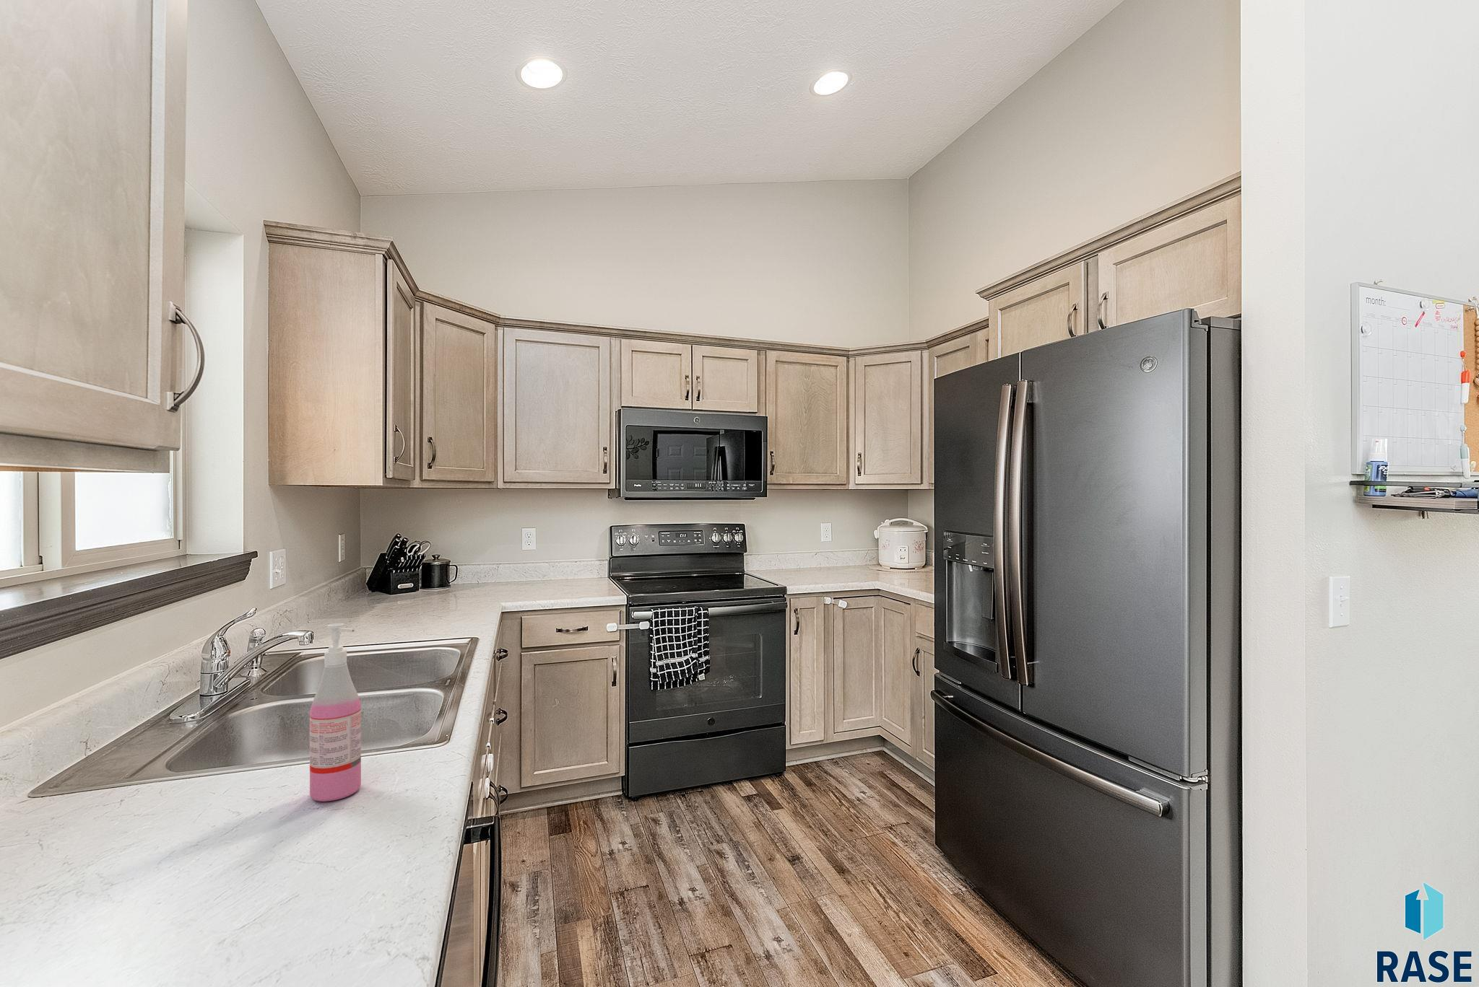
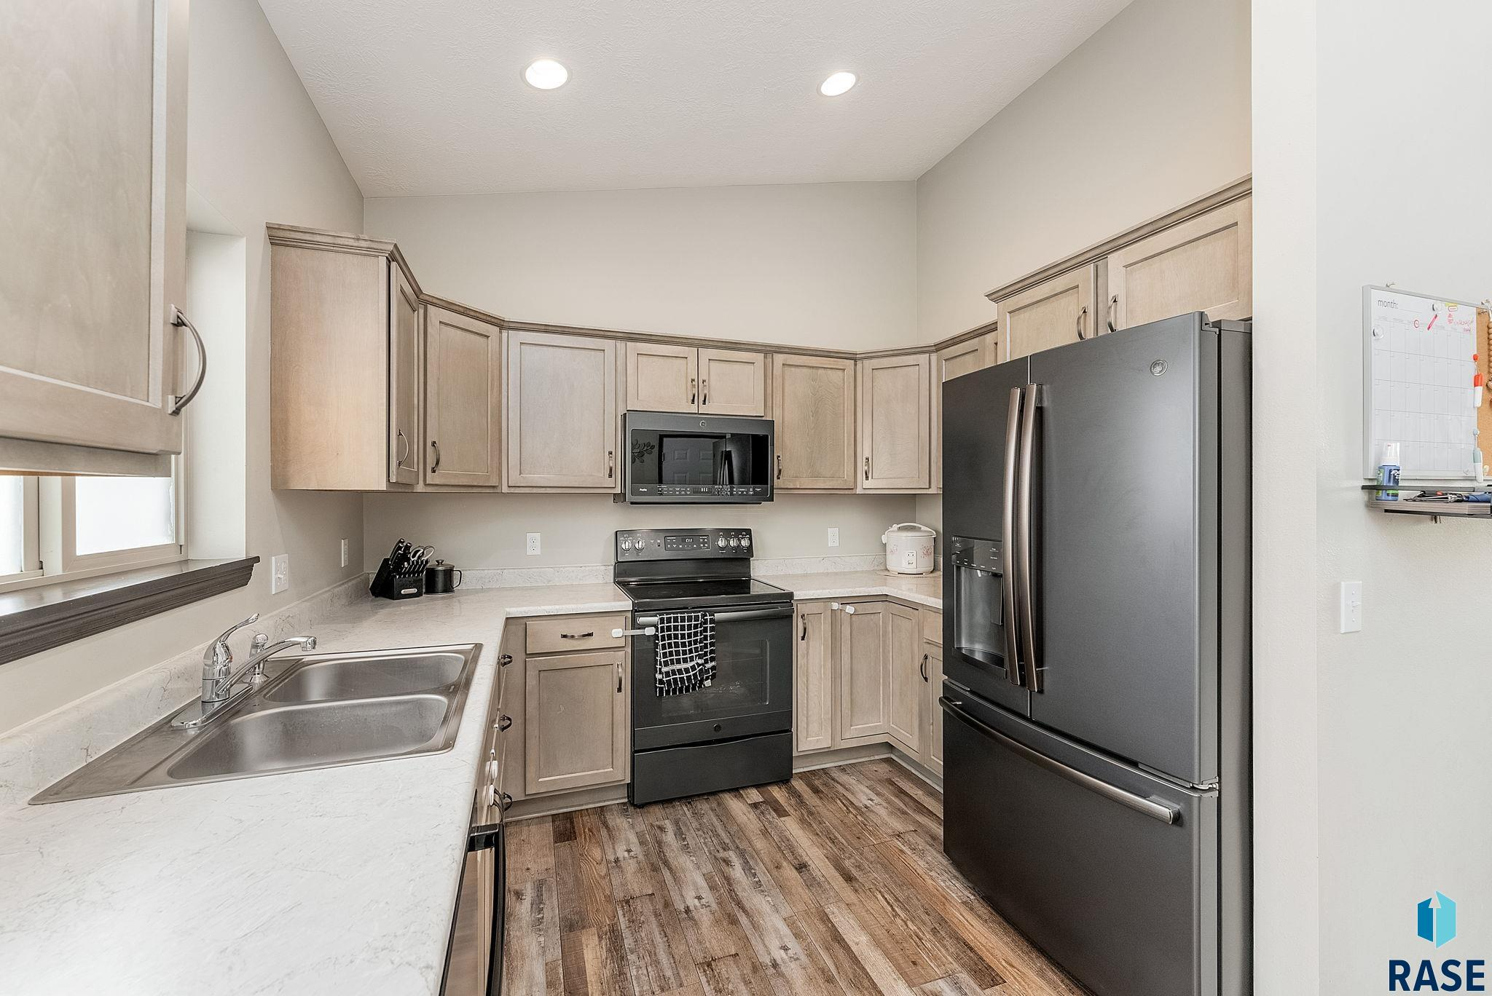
- soap dispenser (336, 708)
